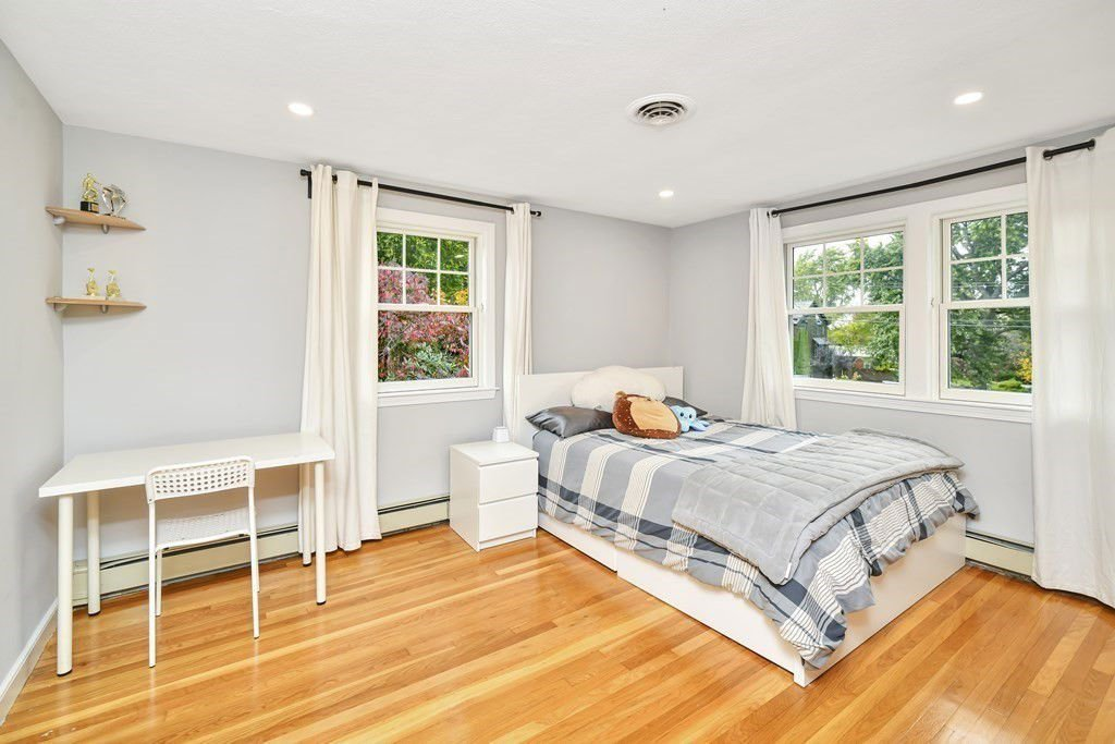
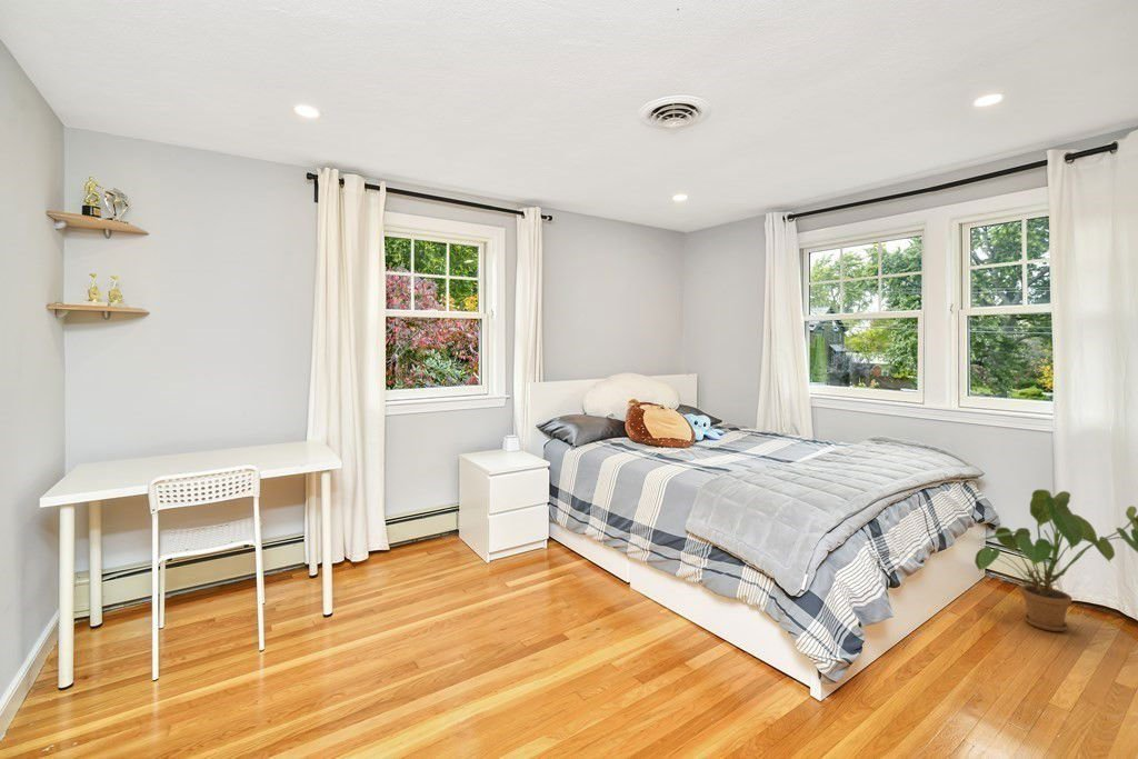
+ house plant (1061, 556)
